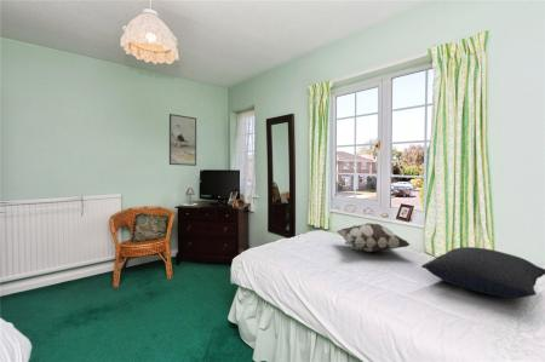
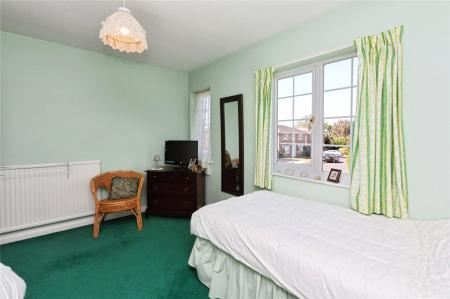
- pillow (482, 270)
- decorative pillow (368, 237)
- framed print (183, 140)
